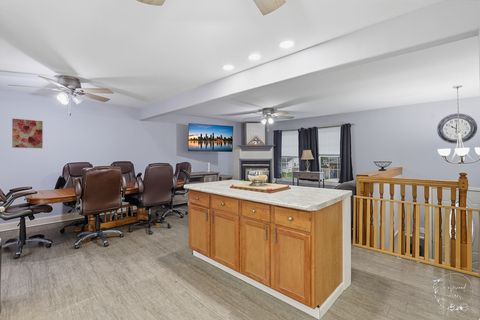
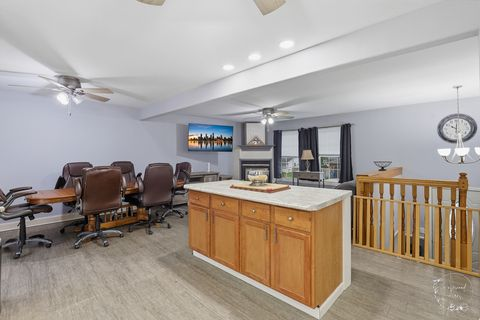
- wall art (27, 133)
